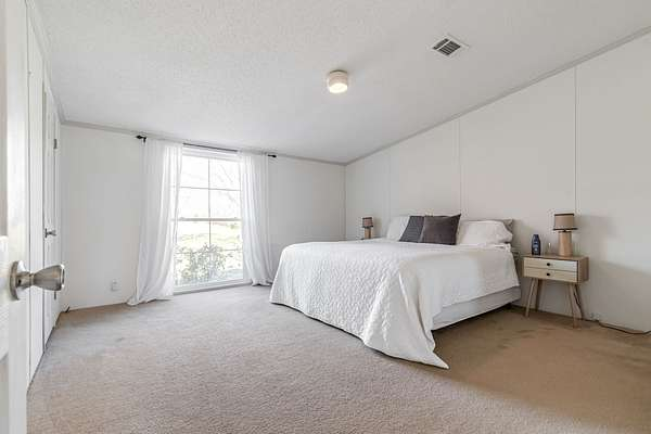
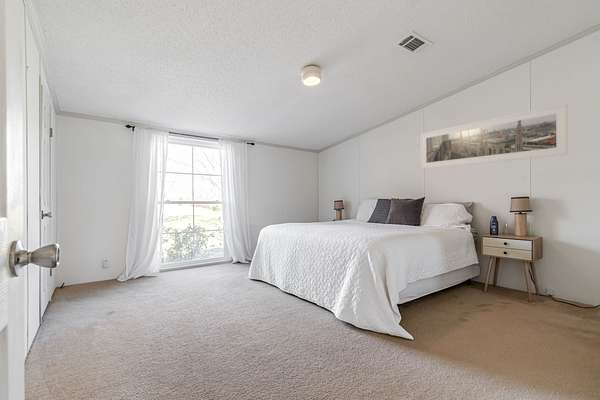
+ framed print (480, 142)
